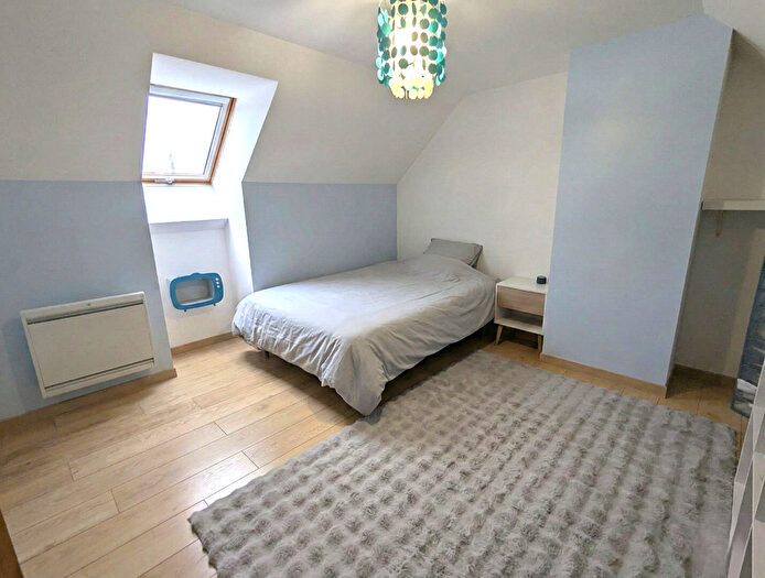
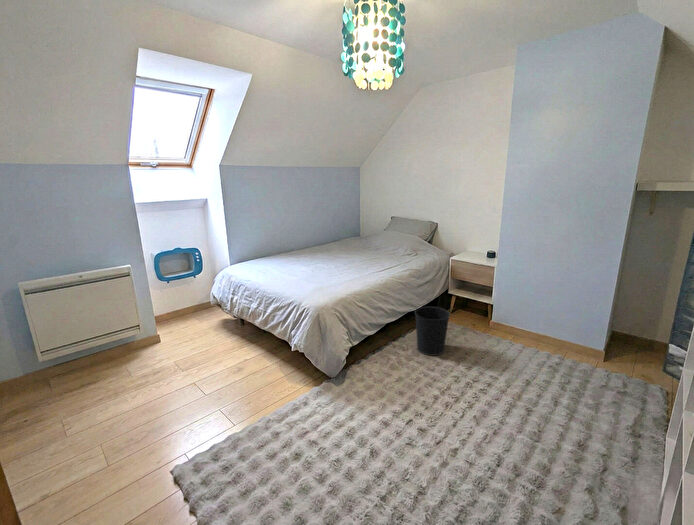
+ wastebasket (431, 331)
